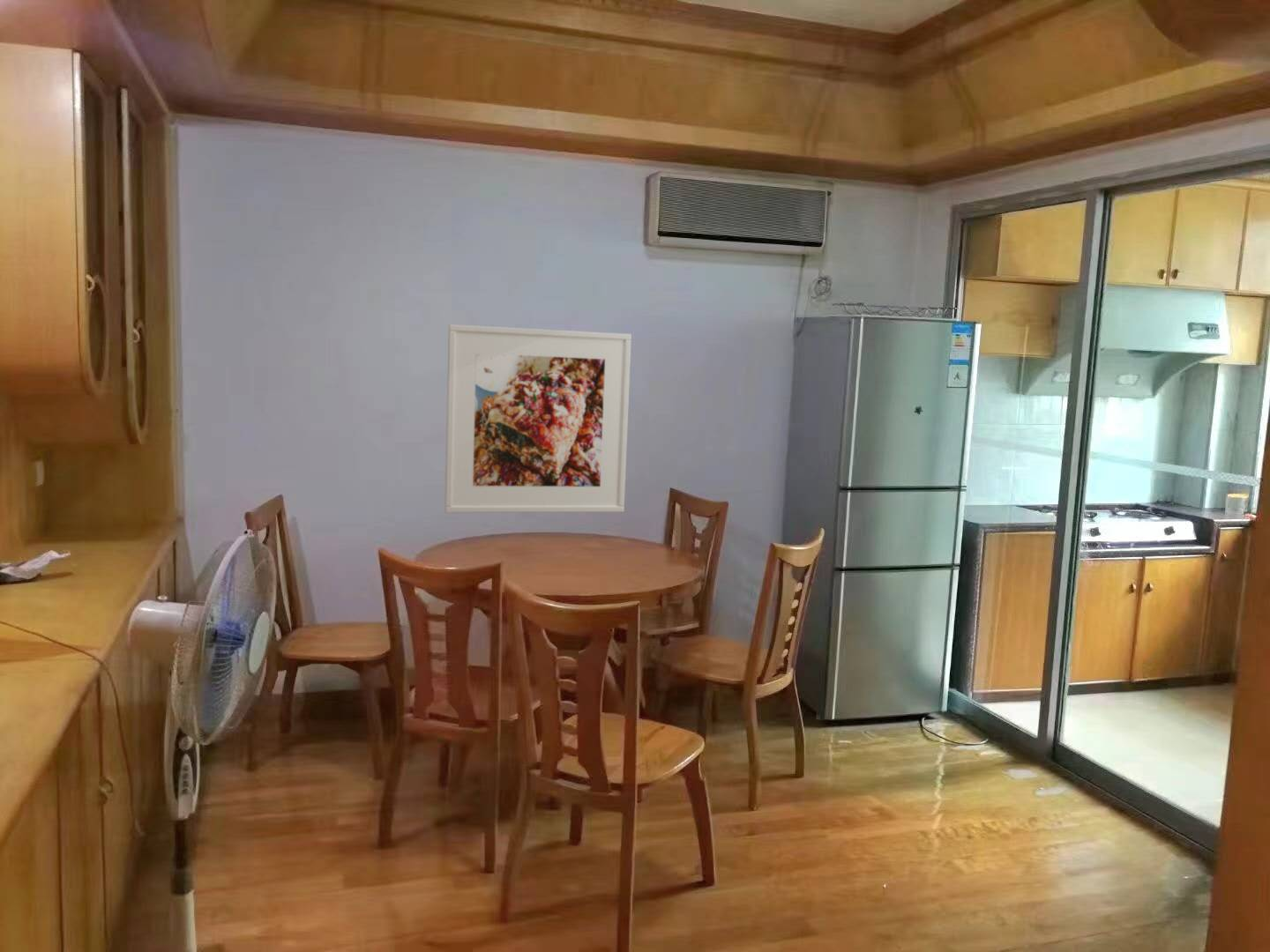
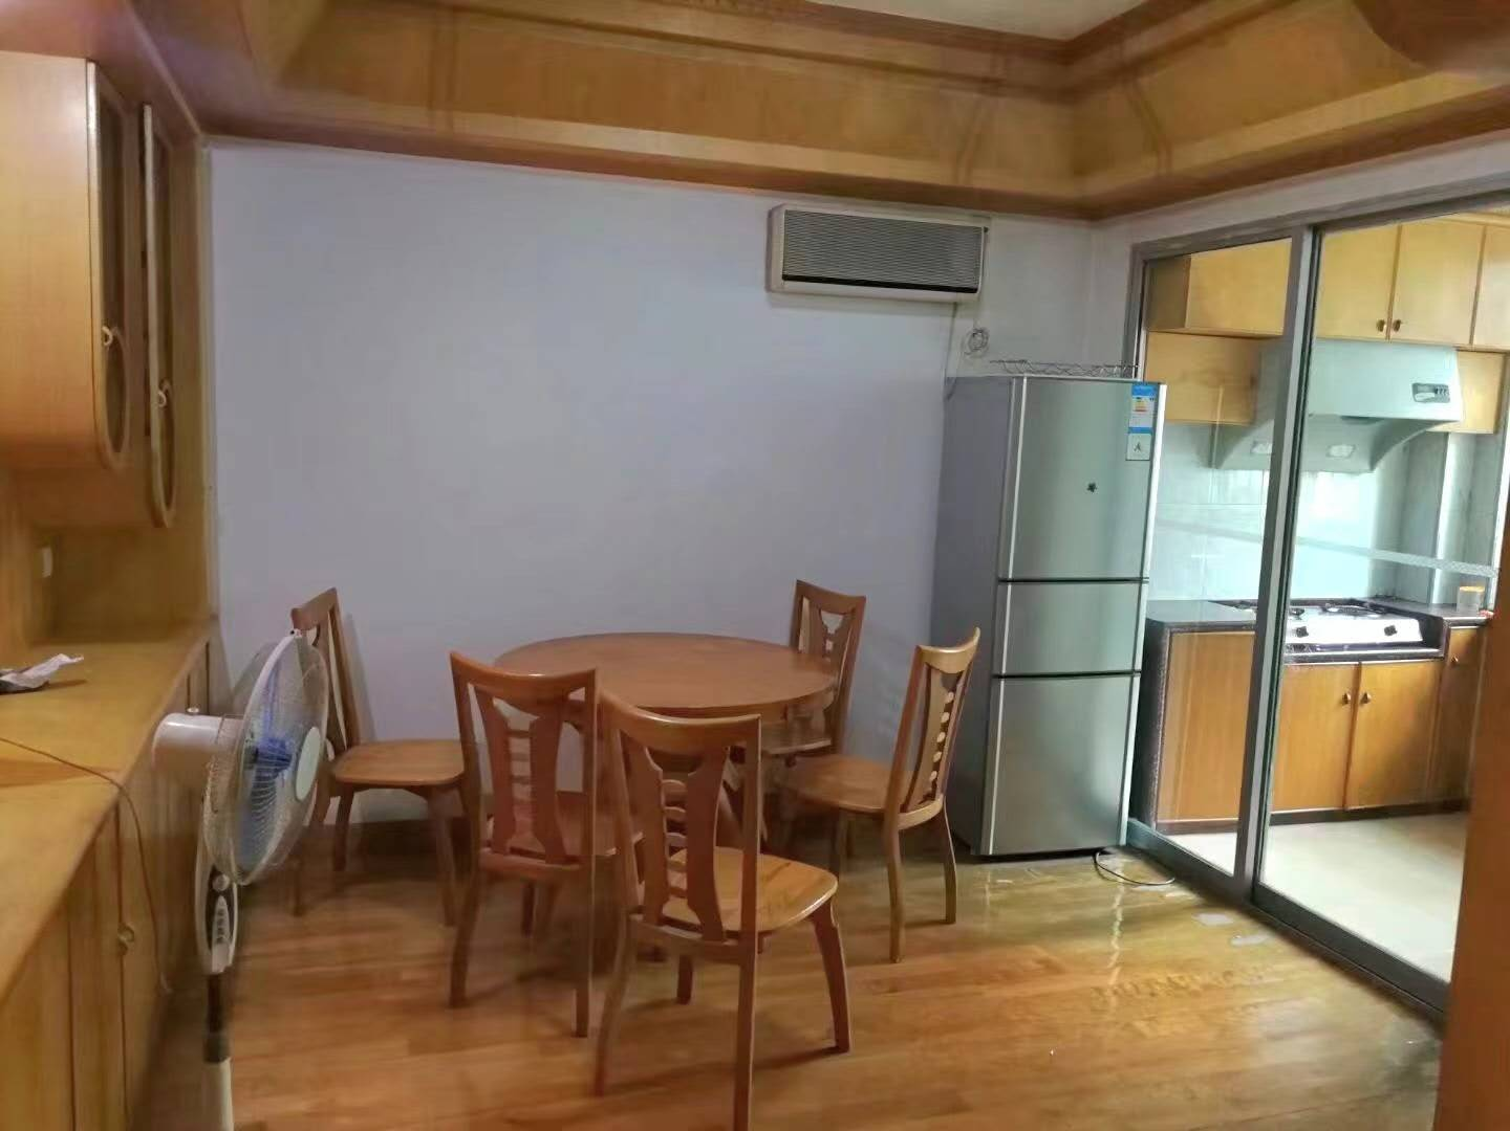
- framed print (539, 421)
